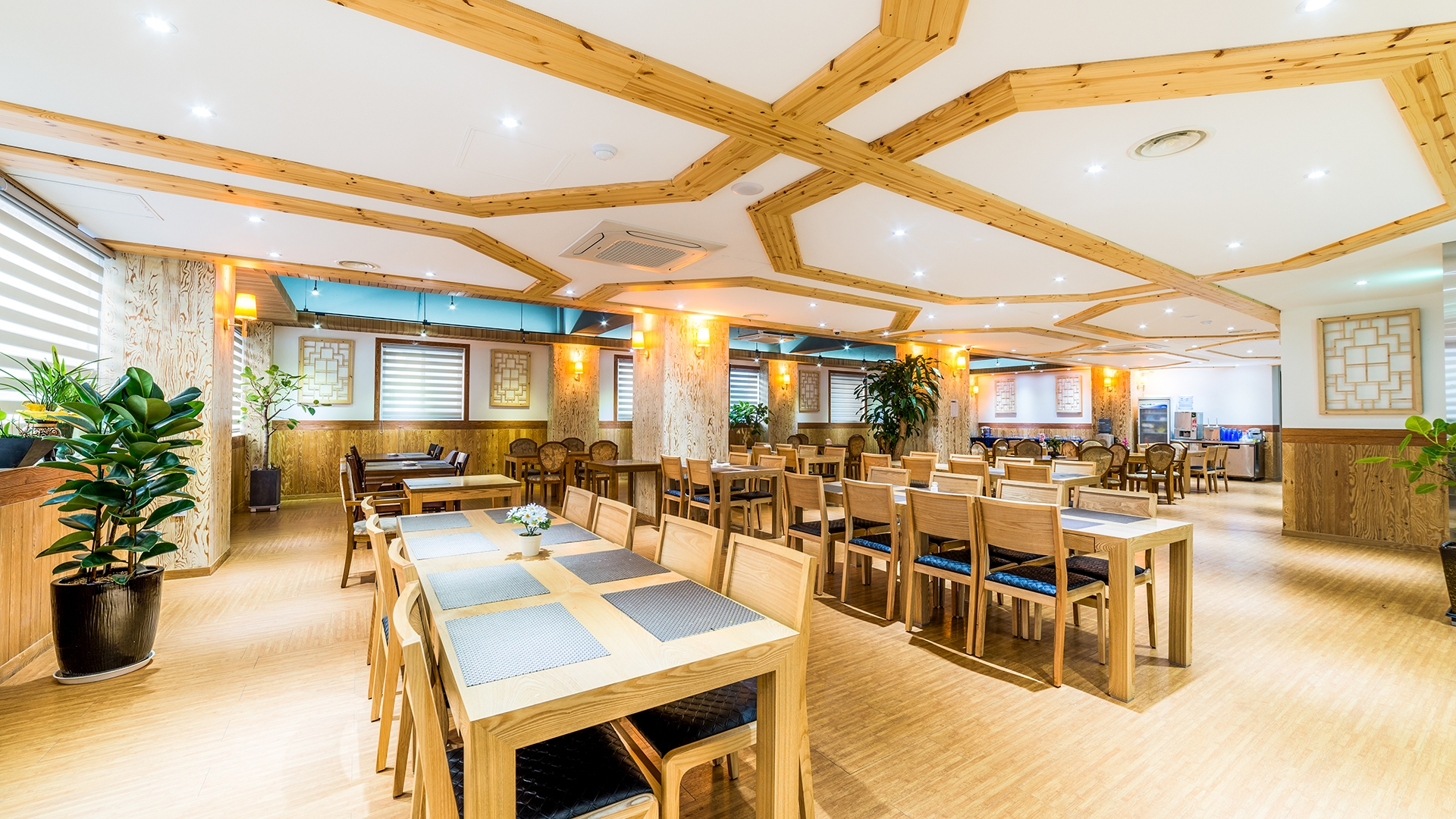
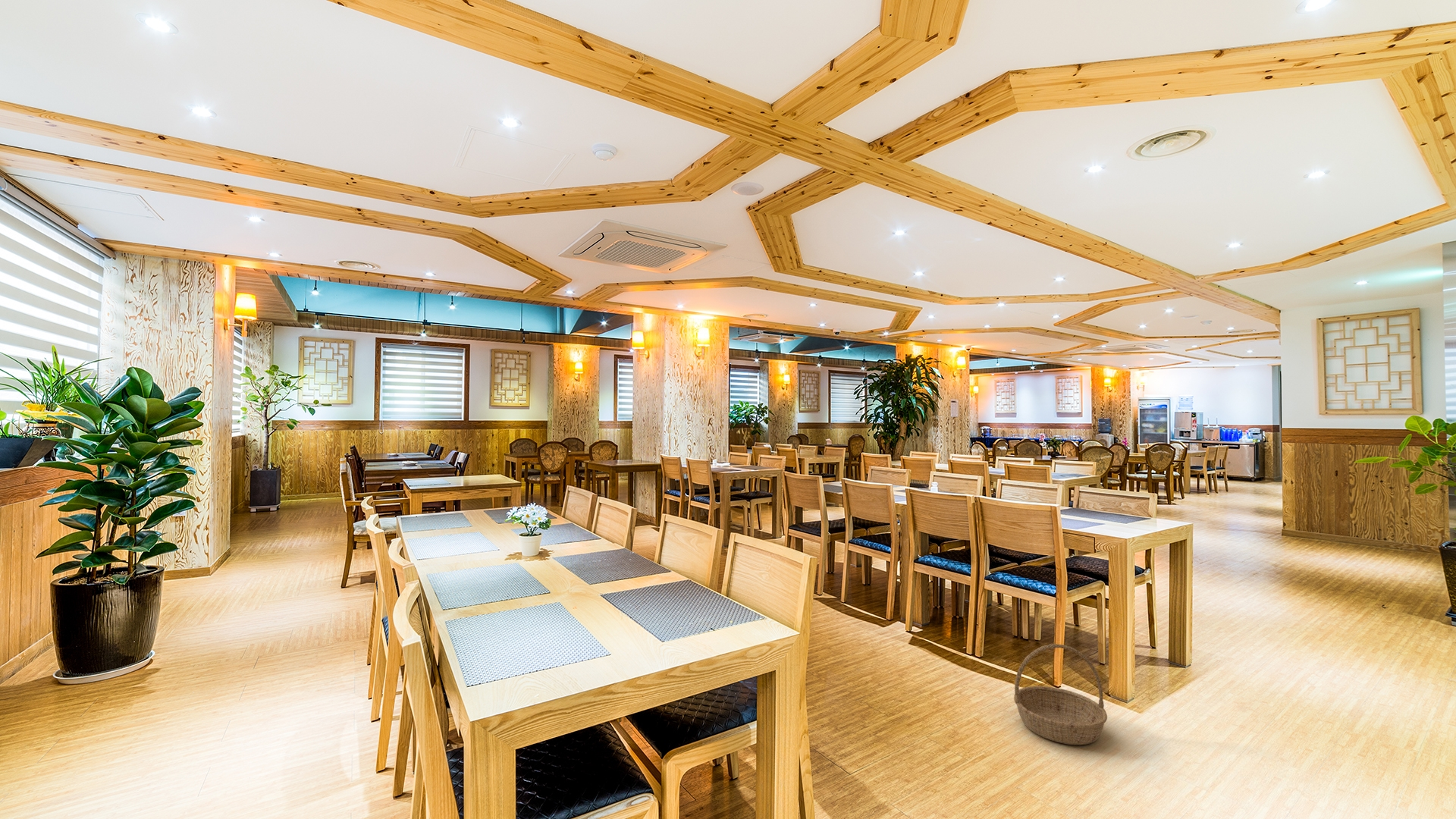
+ basket (1057, 688)
